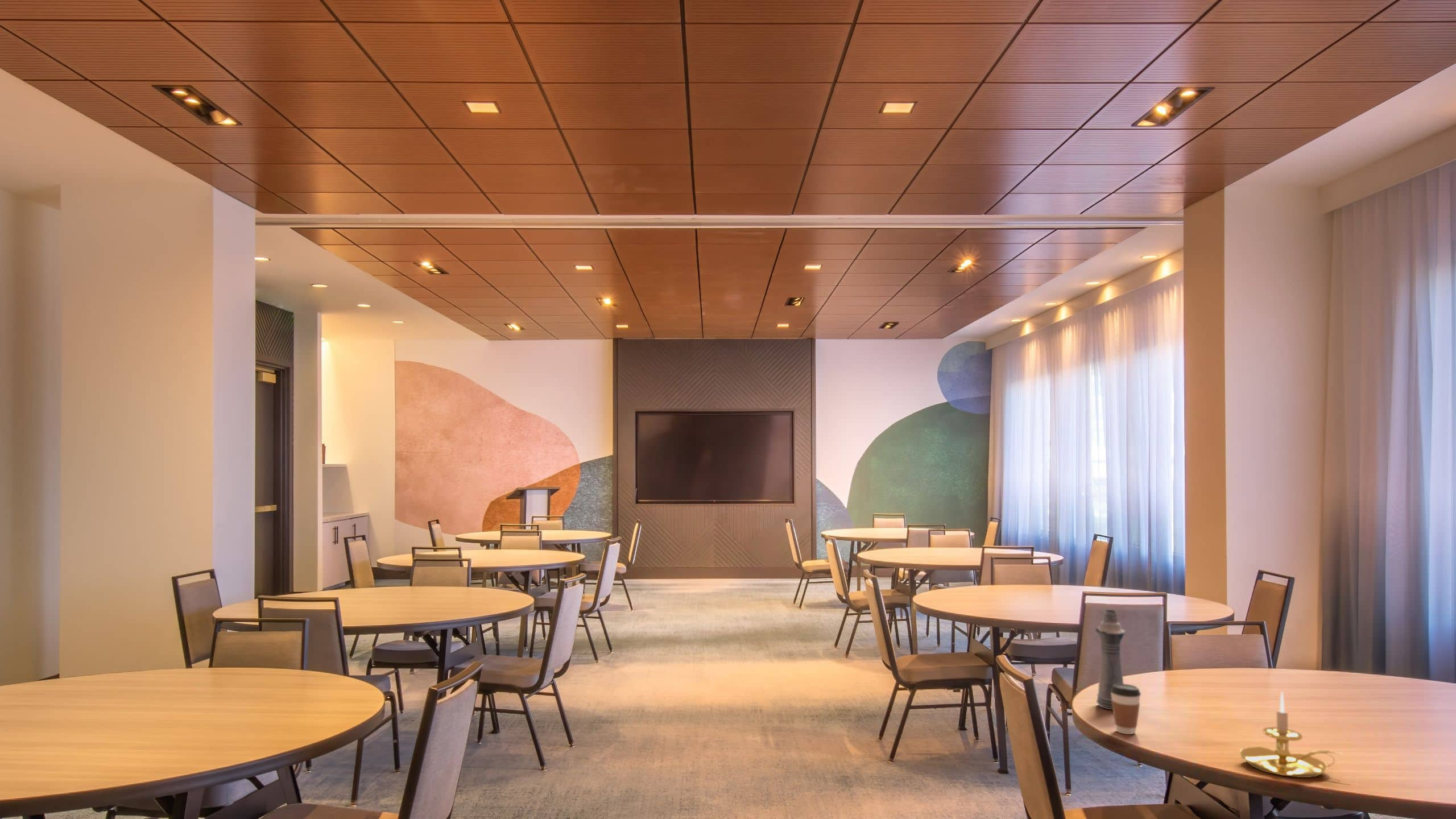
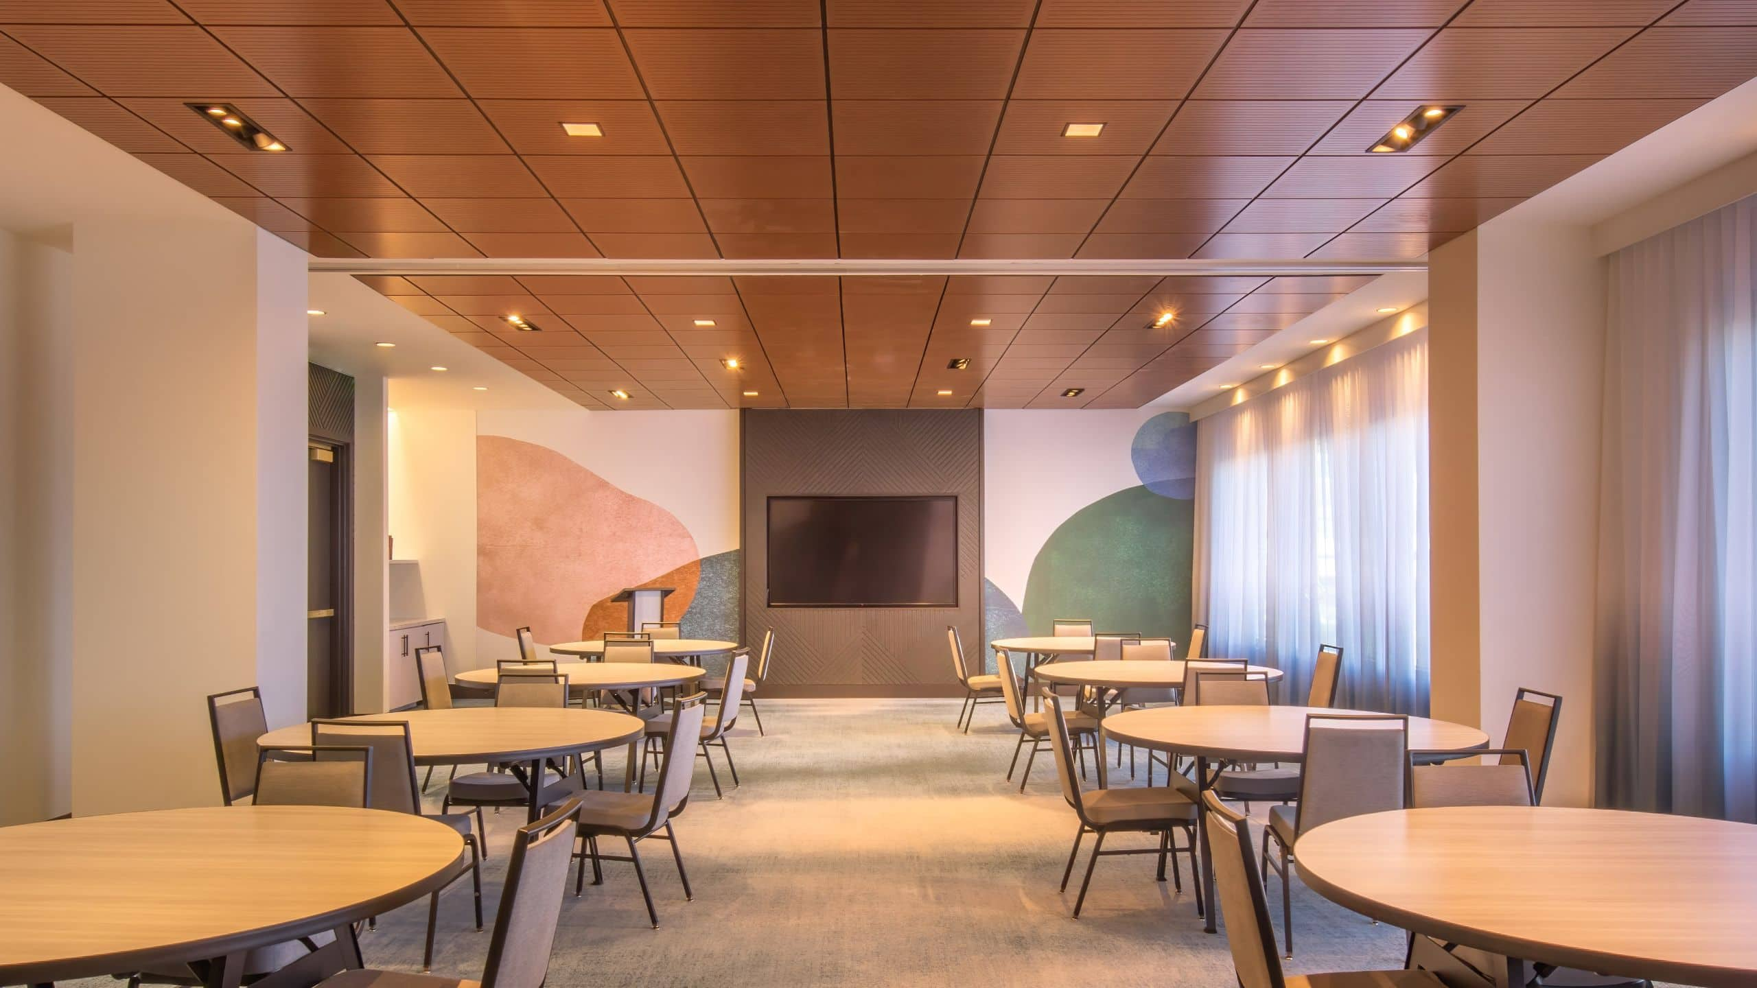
- coffee cup (1126, 709)
- candle holder (1289, 730)
- bottle (1110, 659)
